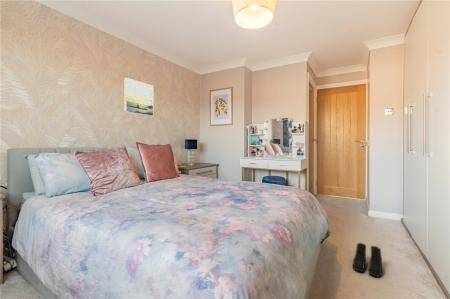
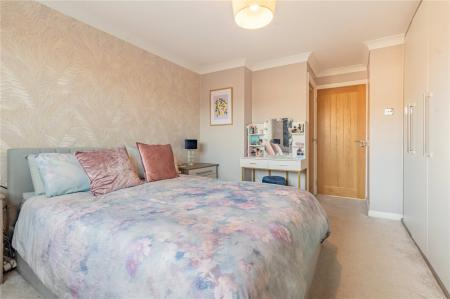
- boots (365, 257)
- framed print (139, 98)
